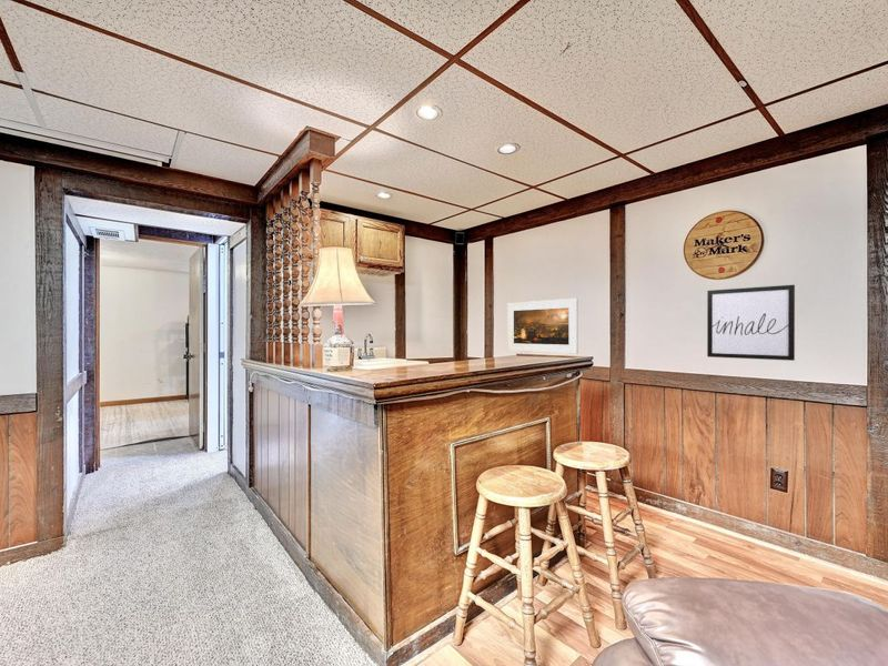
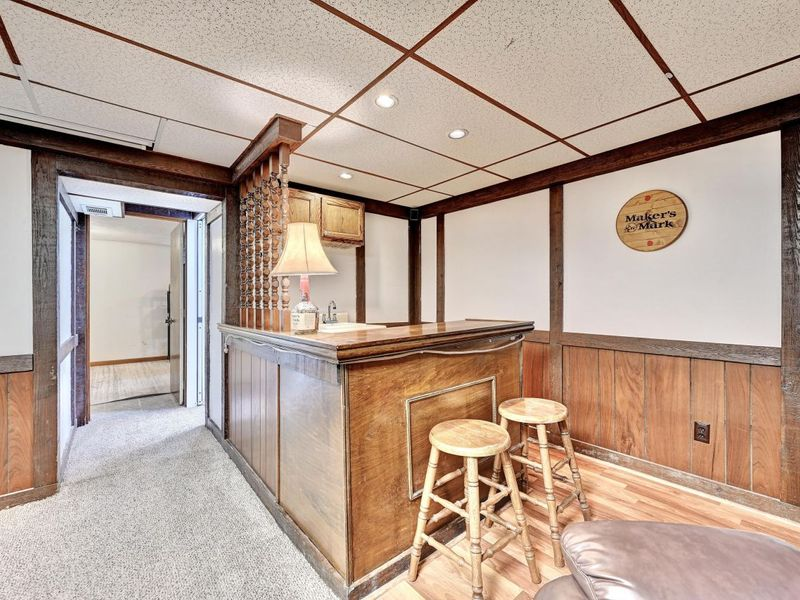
- wall art (748, 323)
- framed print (539, 326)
